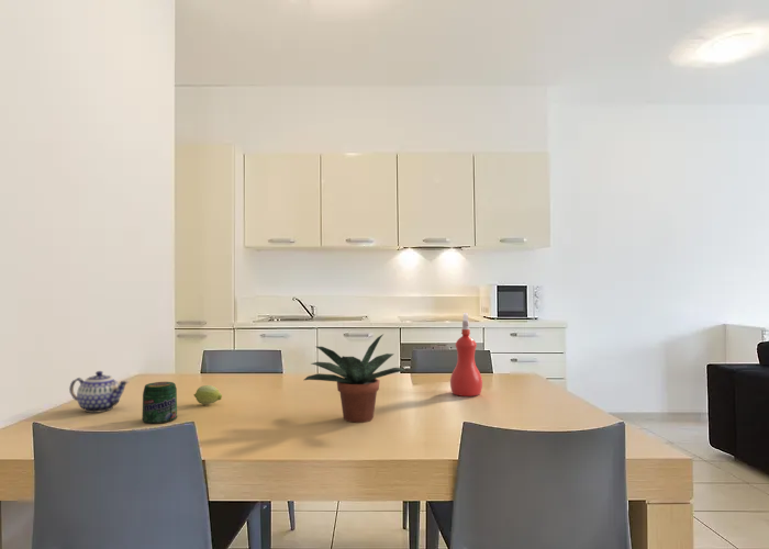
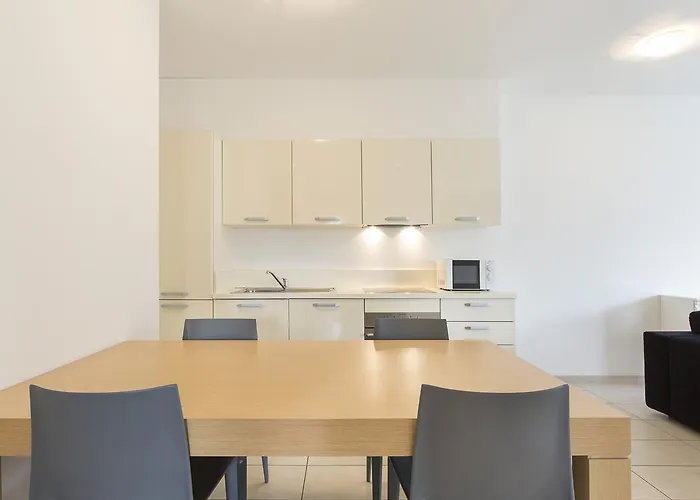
- teapot (99, 390)
- spray bottle (466, 352)
- jar (159, 401)
- fruit (208, 394)
- potted plant (357, 374)
